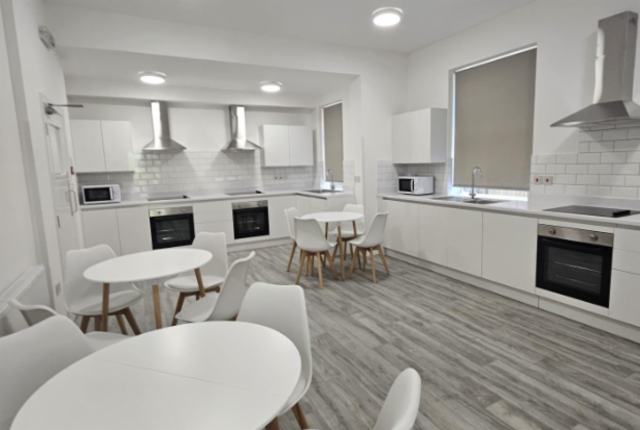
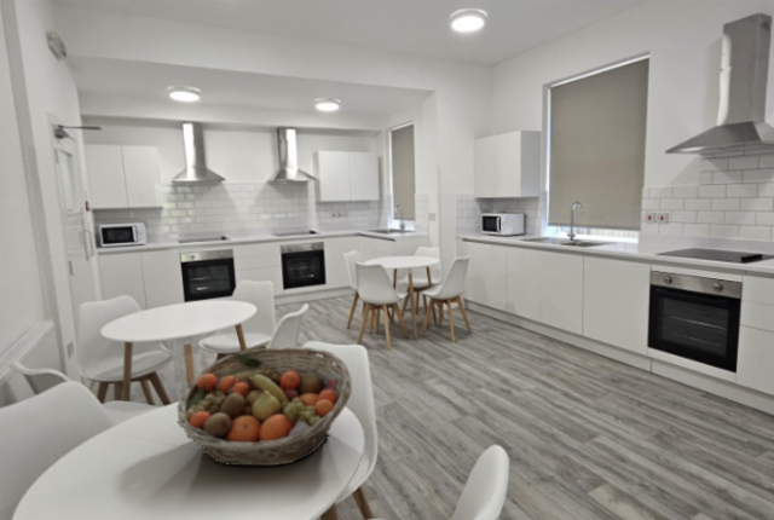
+ fruit basket (267, 401)
